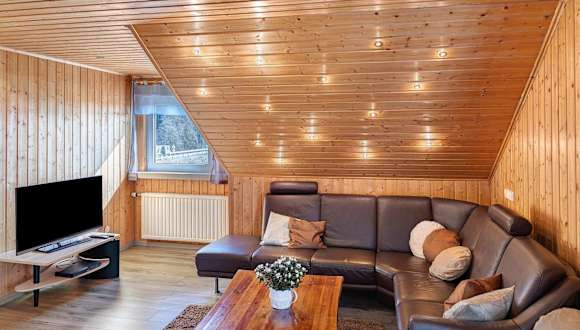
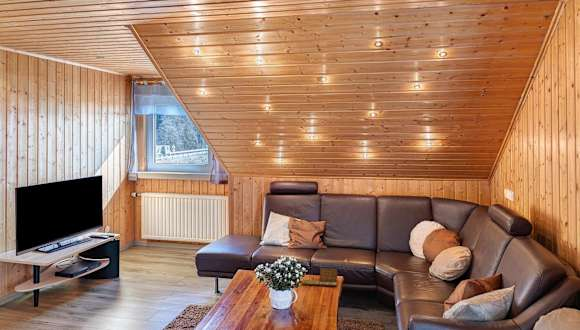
+ board game (320, 276)
